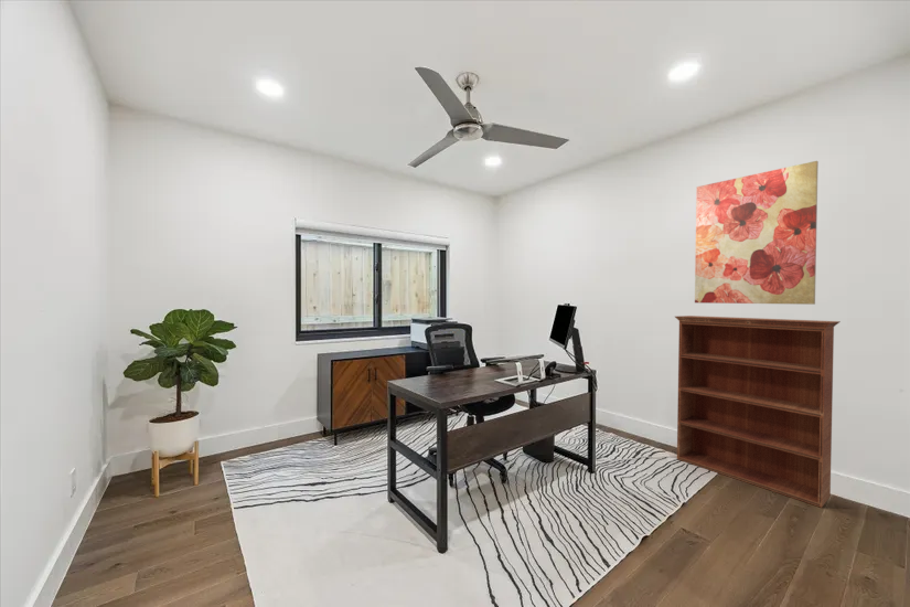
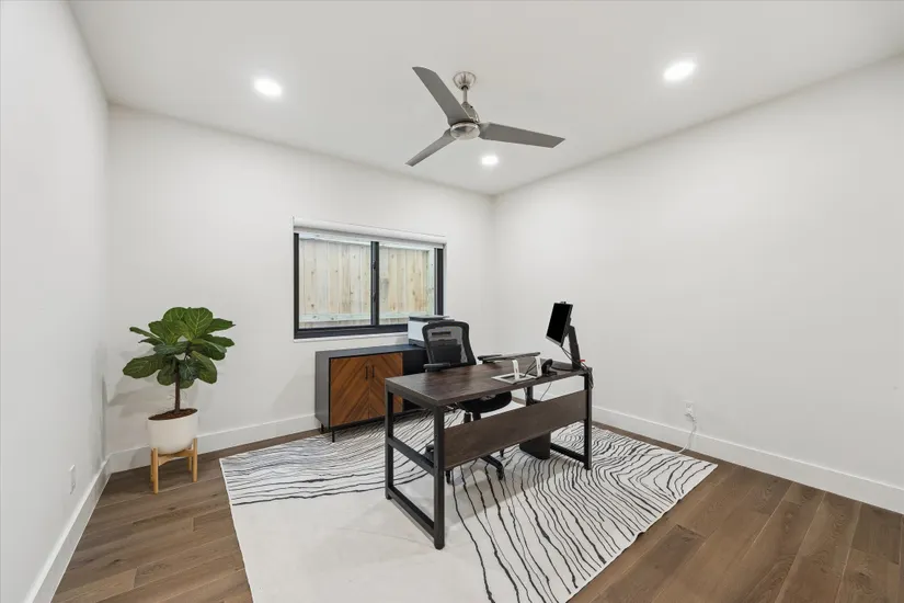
- bookcase (747, 397)
- wall art (749, 239)
